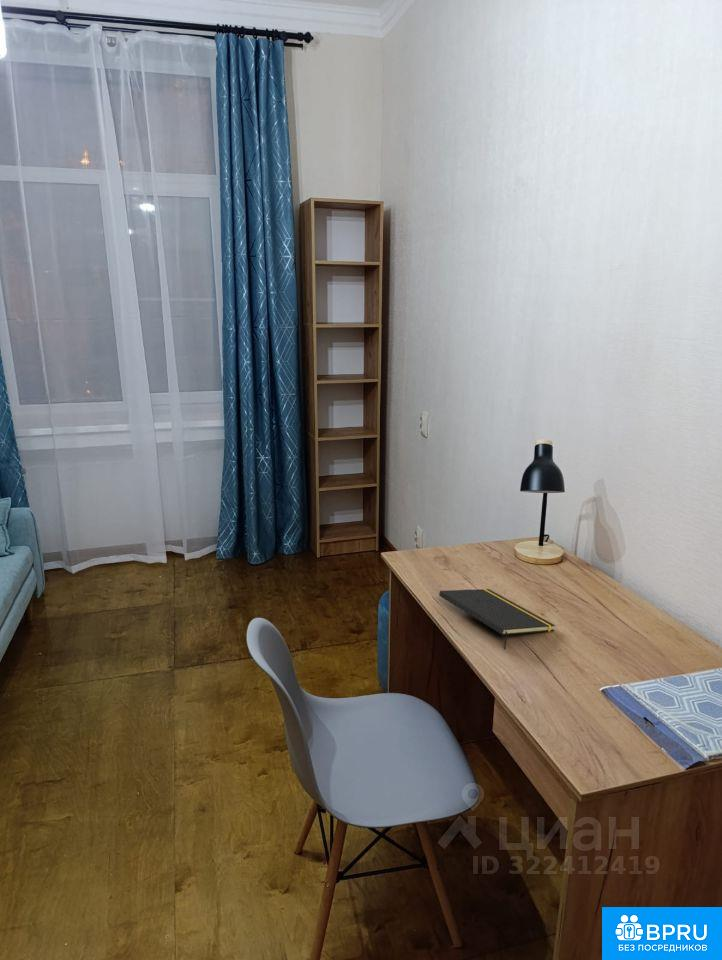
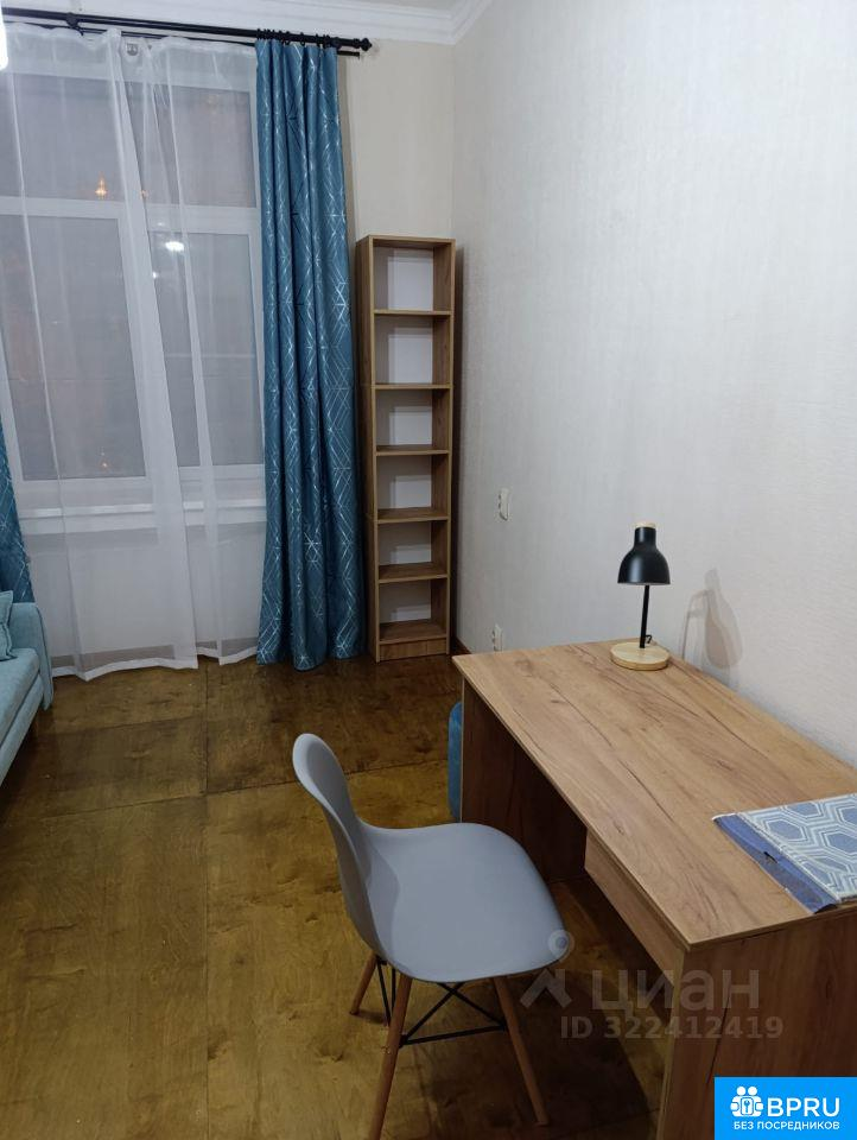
- notepad (495, 610)
